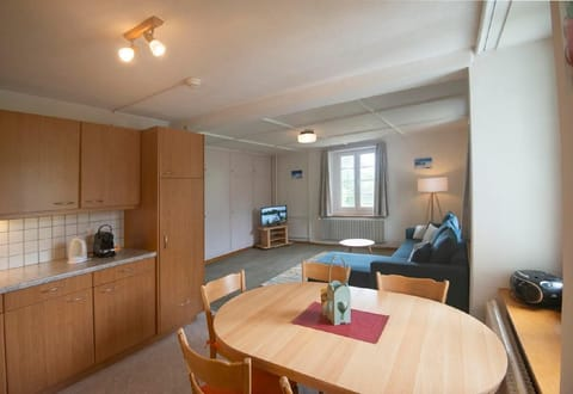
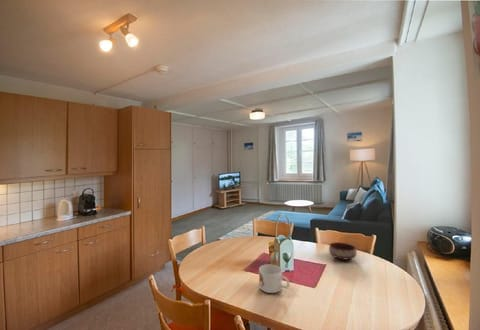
+ mug (274, 279)
+ bowl (342, 252)
